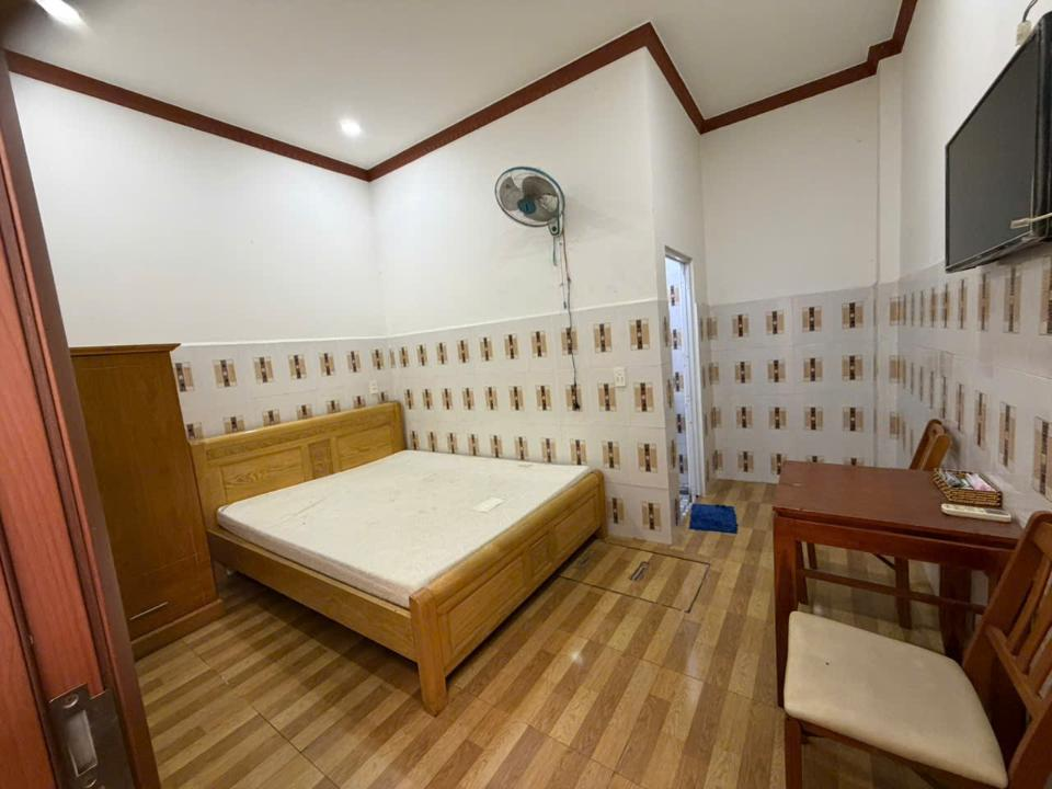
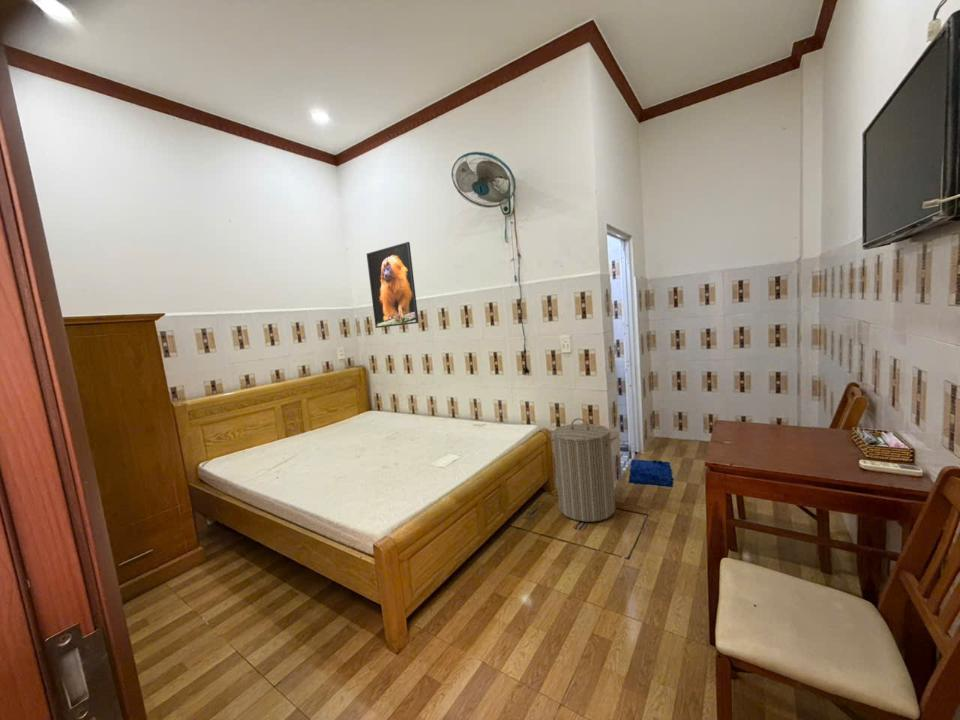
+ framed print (391, 287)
+ laundry hamper (583, 463)
